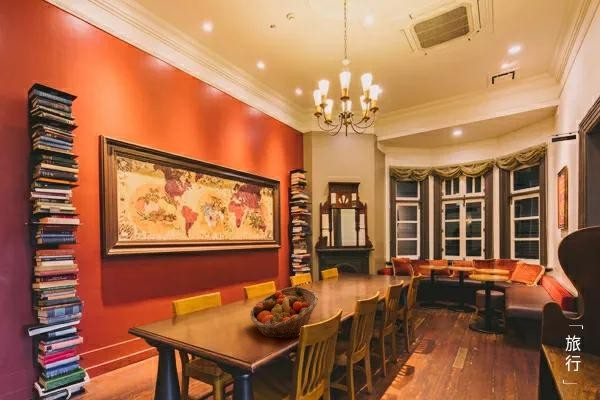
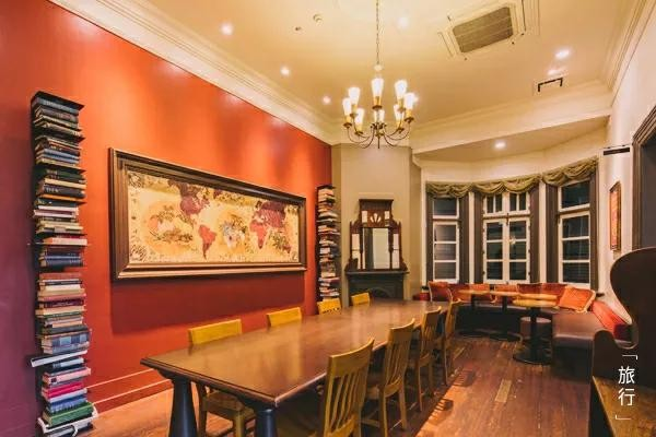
- fruit basket (284, 311)
